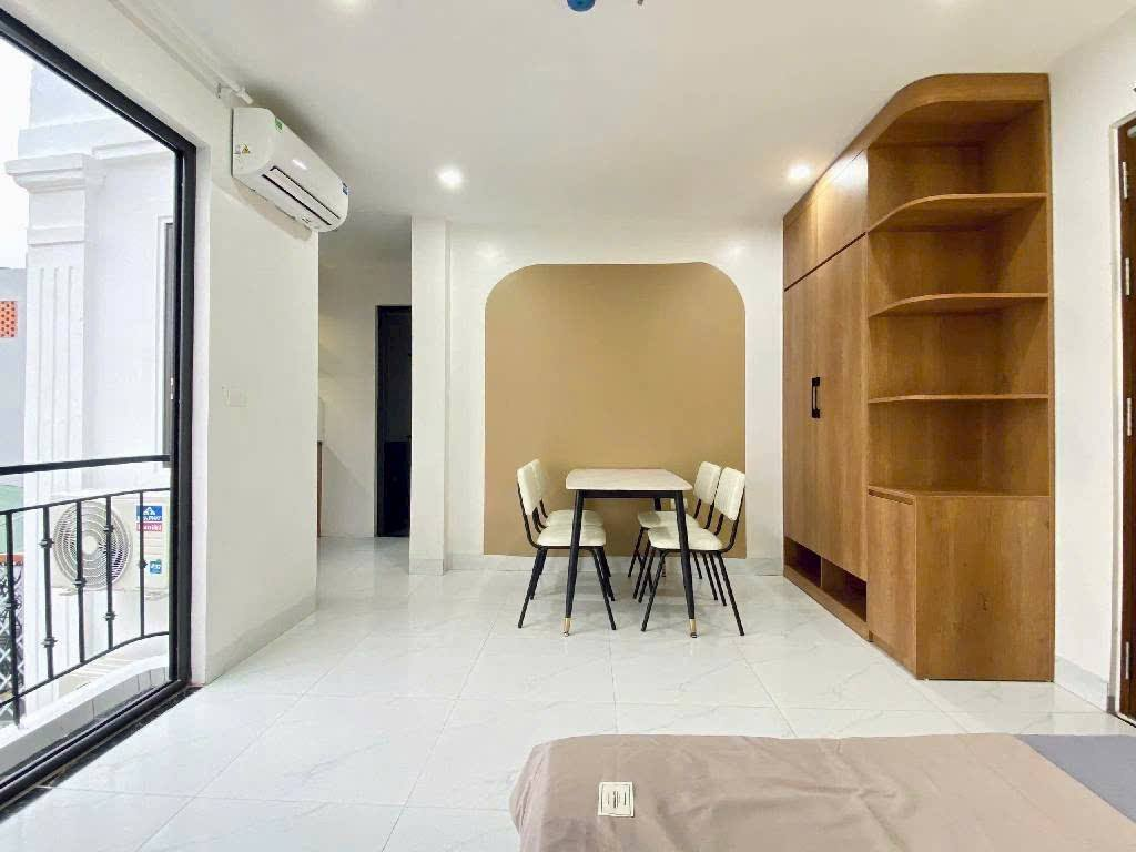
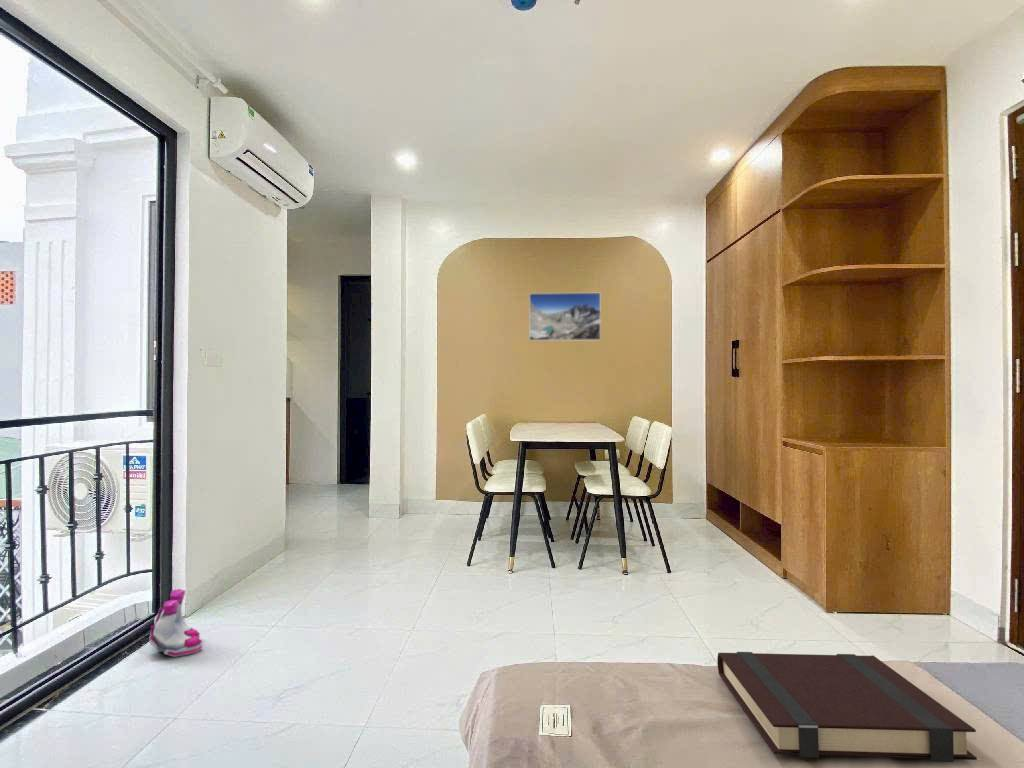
+ boots (176, 619)
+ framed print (564, 316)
+ book (828, 696)
